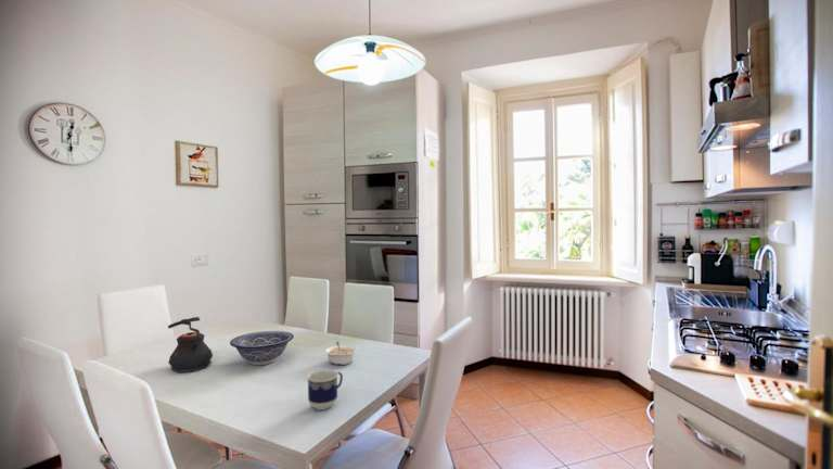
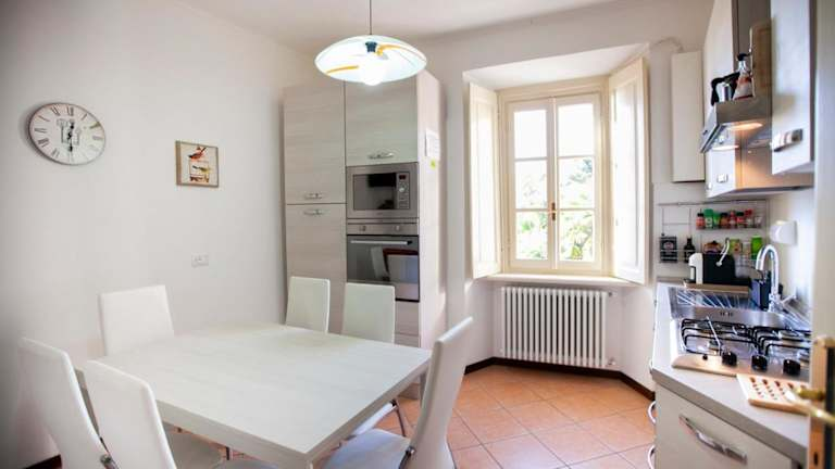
- decorative bowl (262, 350)
- cup (326, 389)
- legume (339, 354)
- teapot (190, 342)
